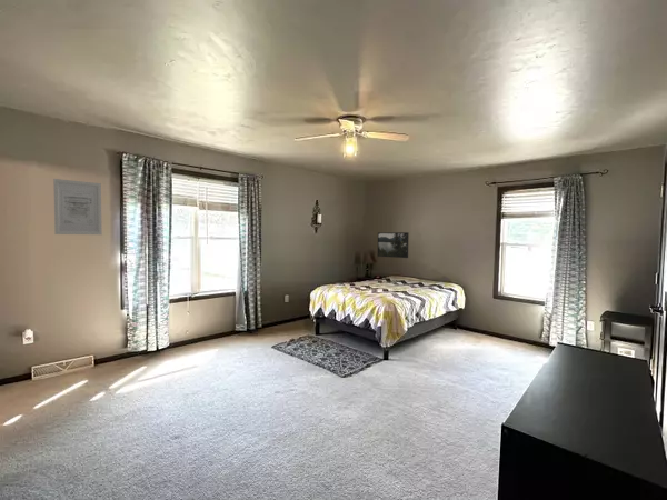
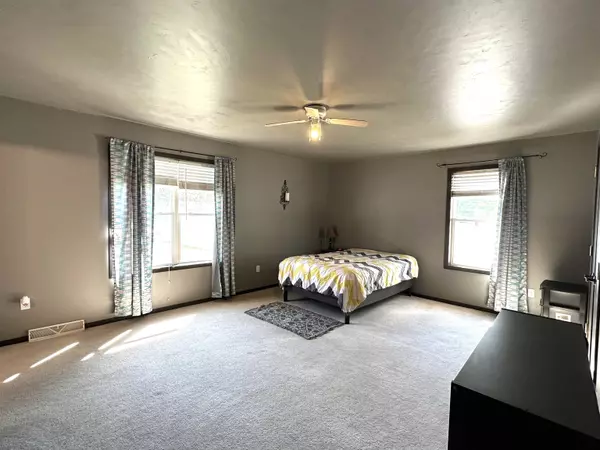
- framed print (392, 244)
- wall art (78, 208)
